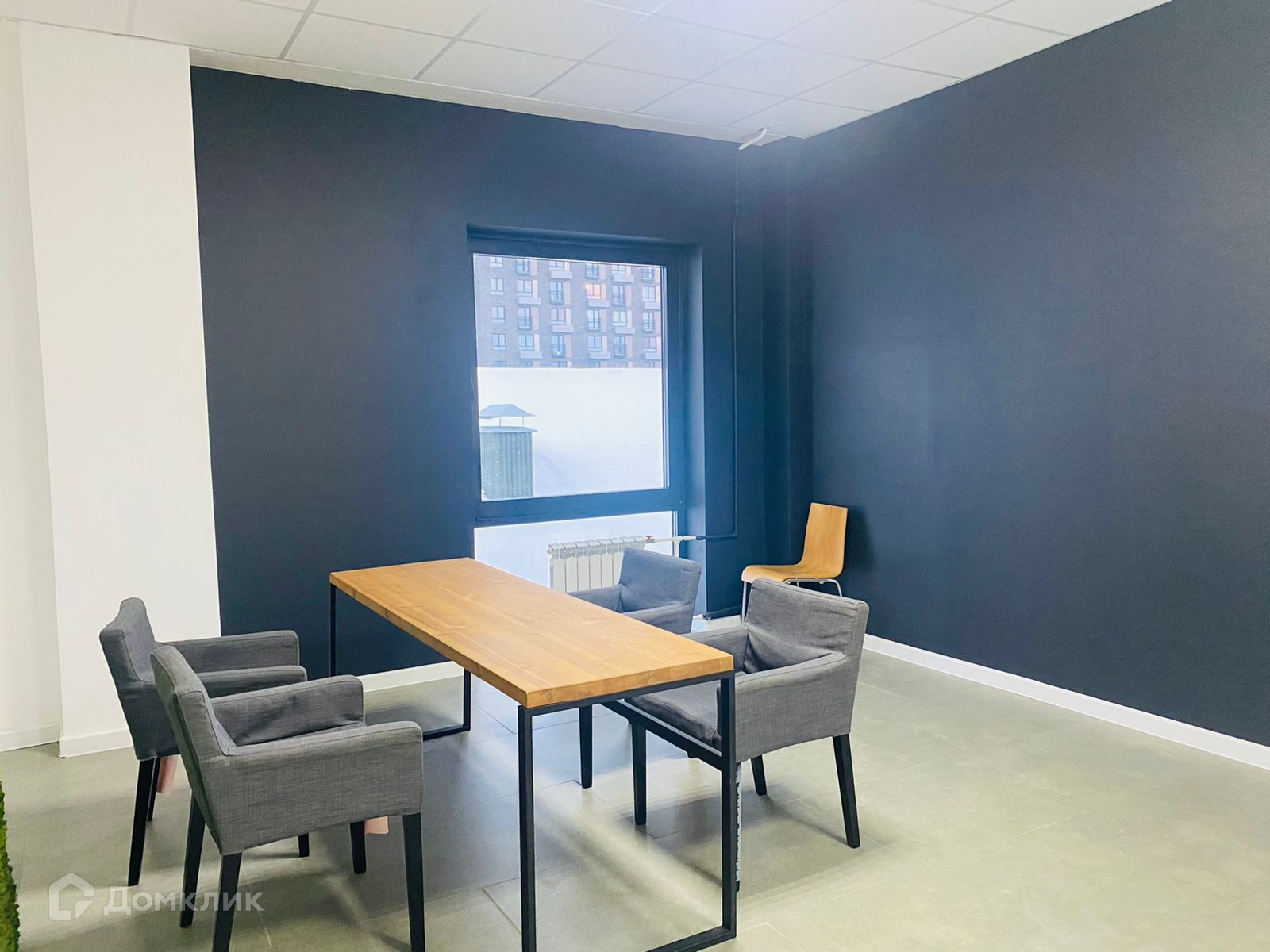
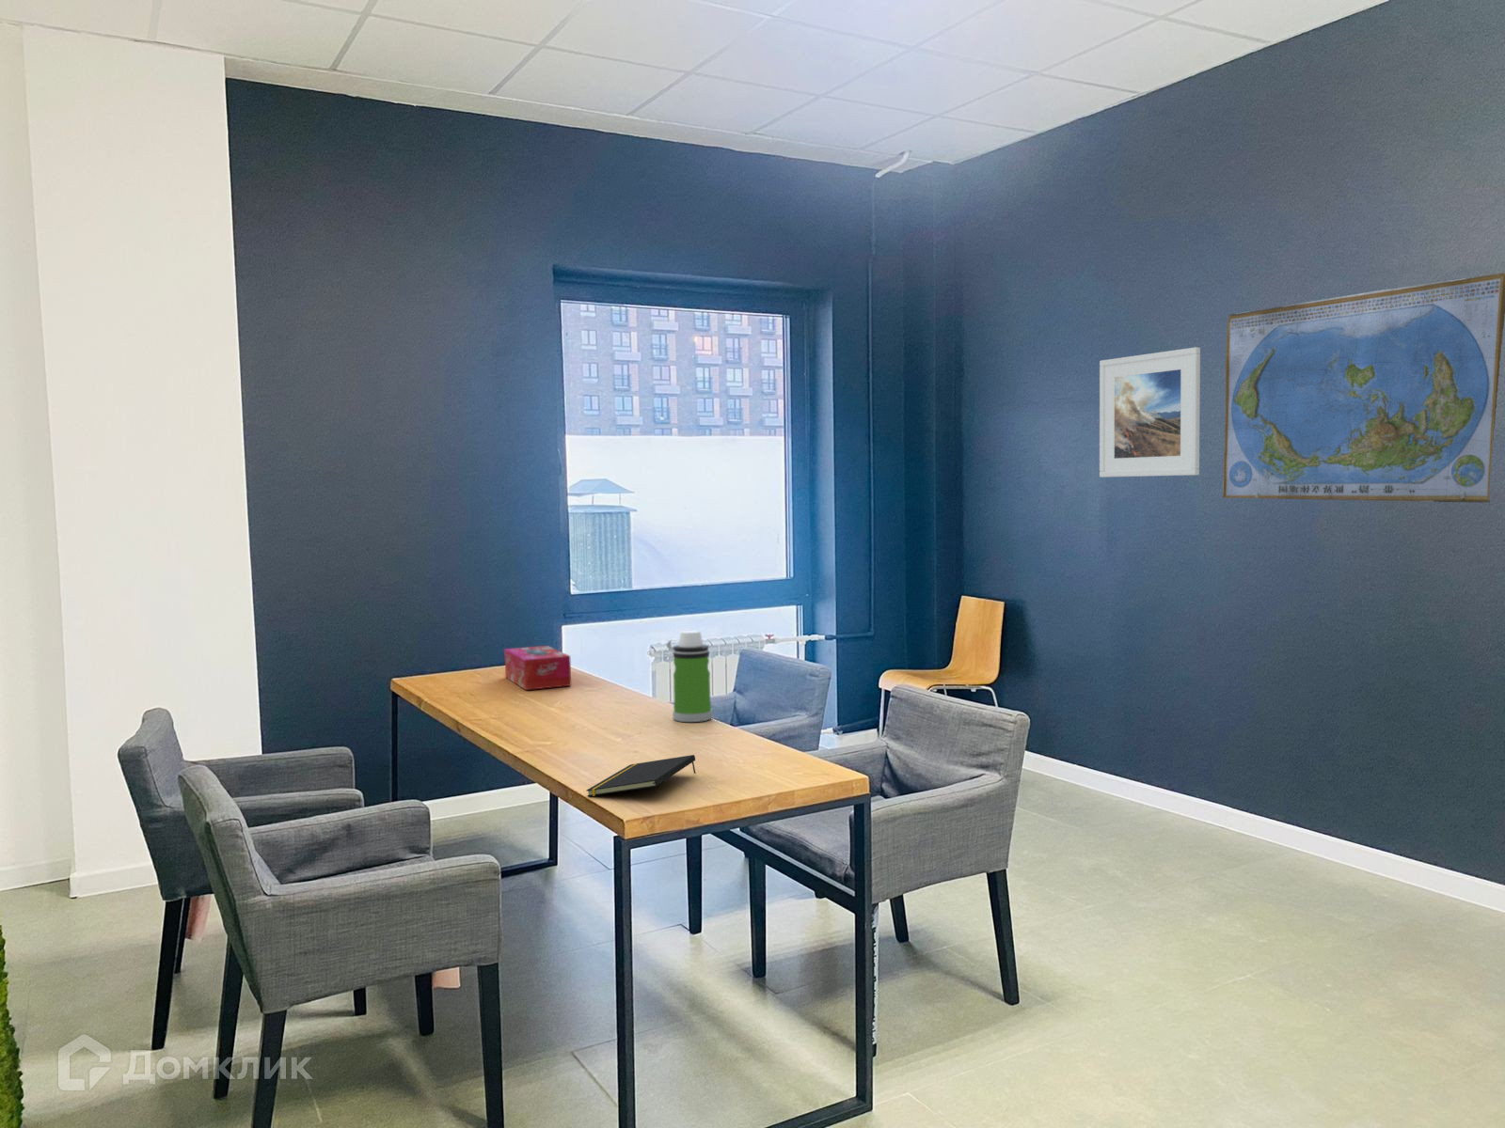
+ world map (1347, 398)
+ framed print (1147, 415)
+ notepad (642, 775)
+ water bottle (691, 675)
+ tissue box (536, 666)
